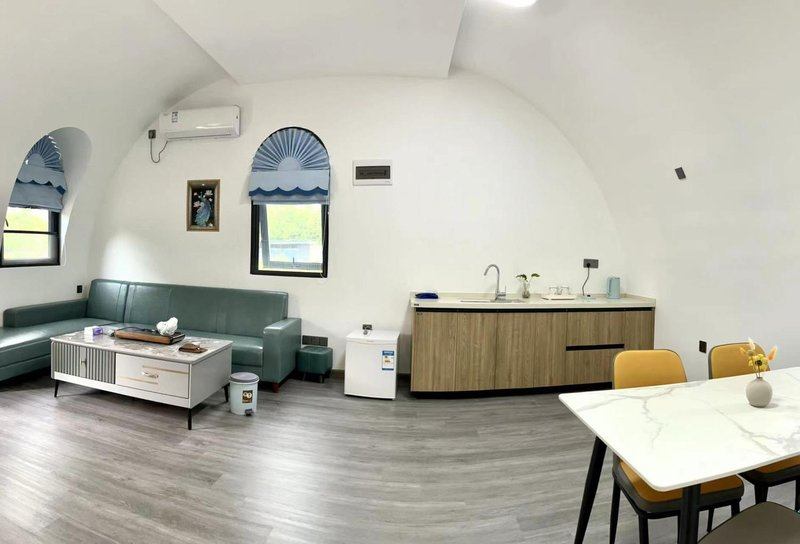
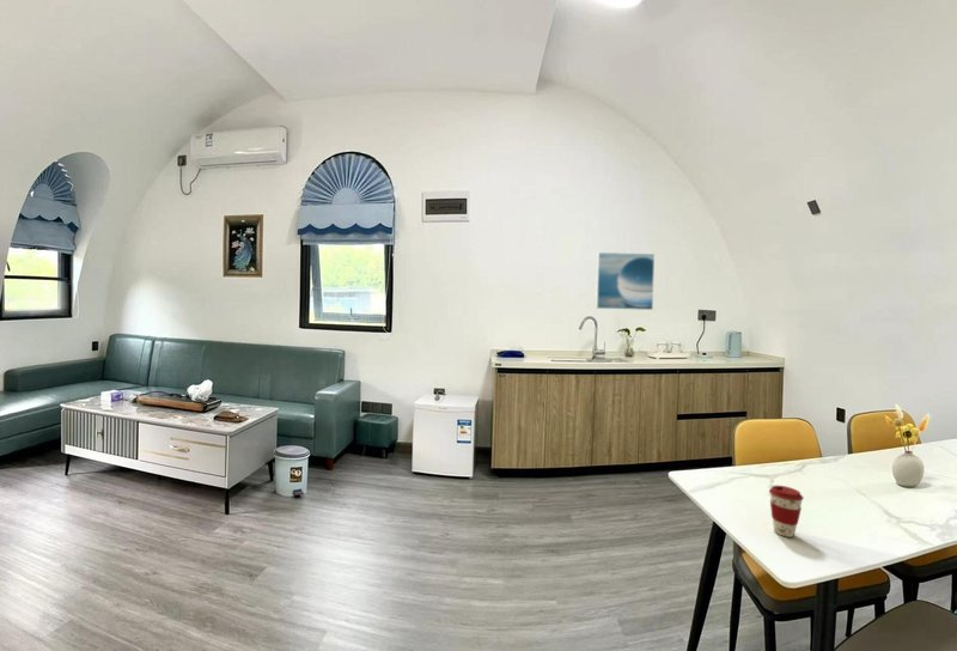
+ coffee cup (785, 511)
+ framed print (624, 281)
